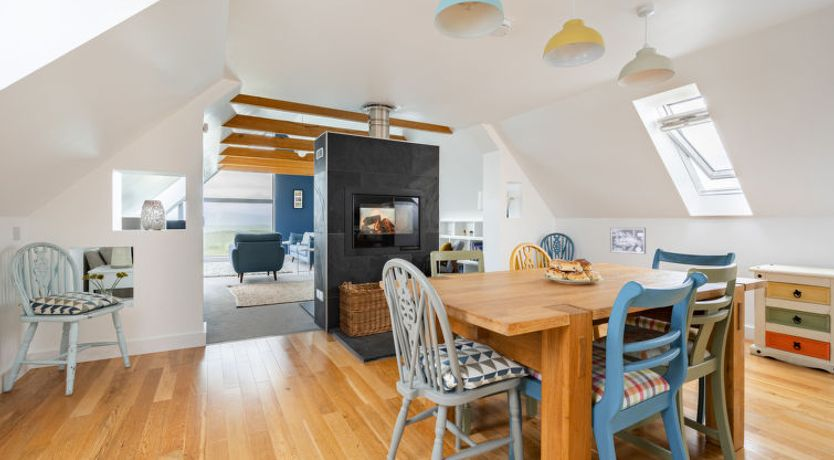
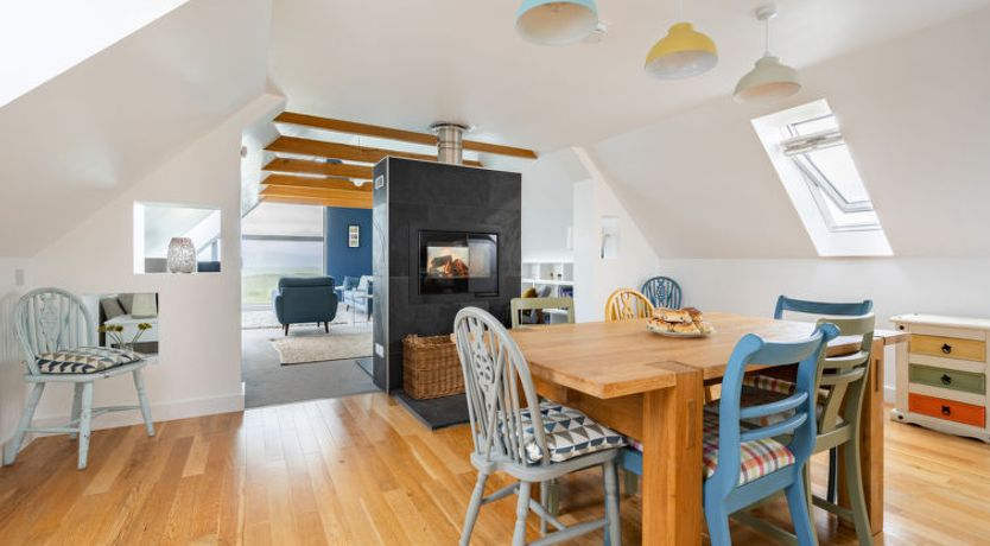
- wall art (627, 240)
